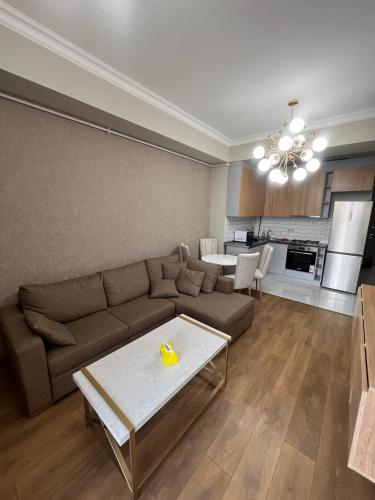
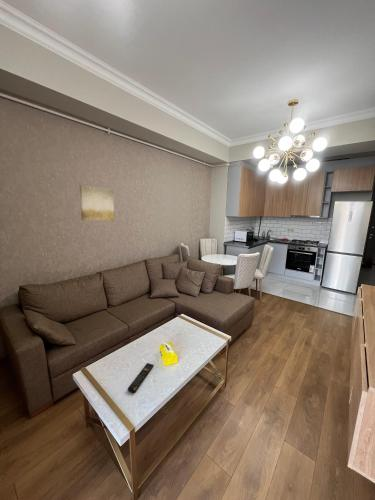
+ wall art (98, 204)
+ remote control (141, 376)
